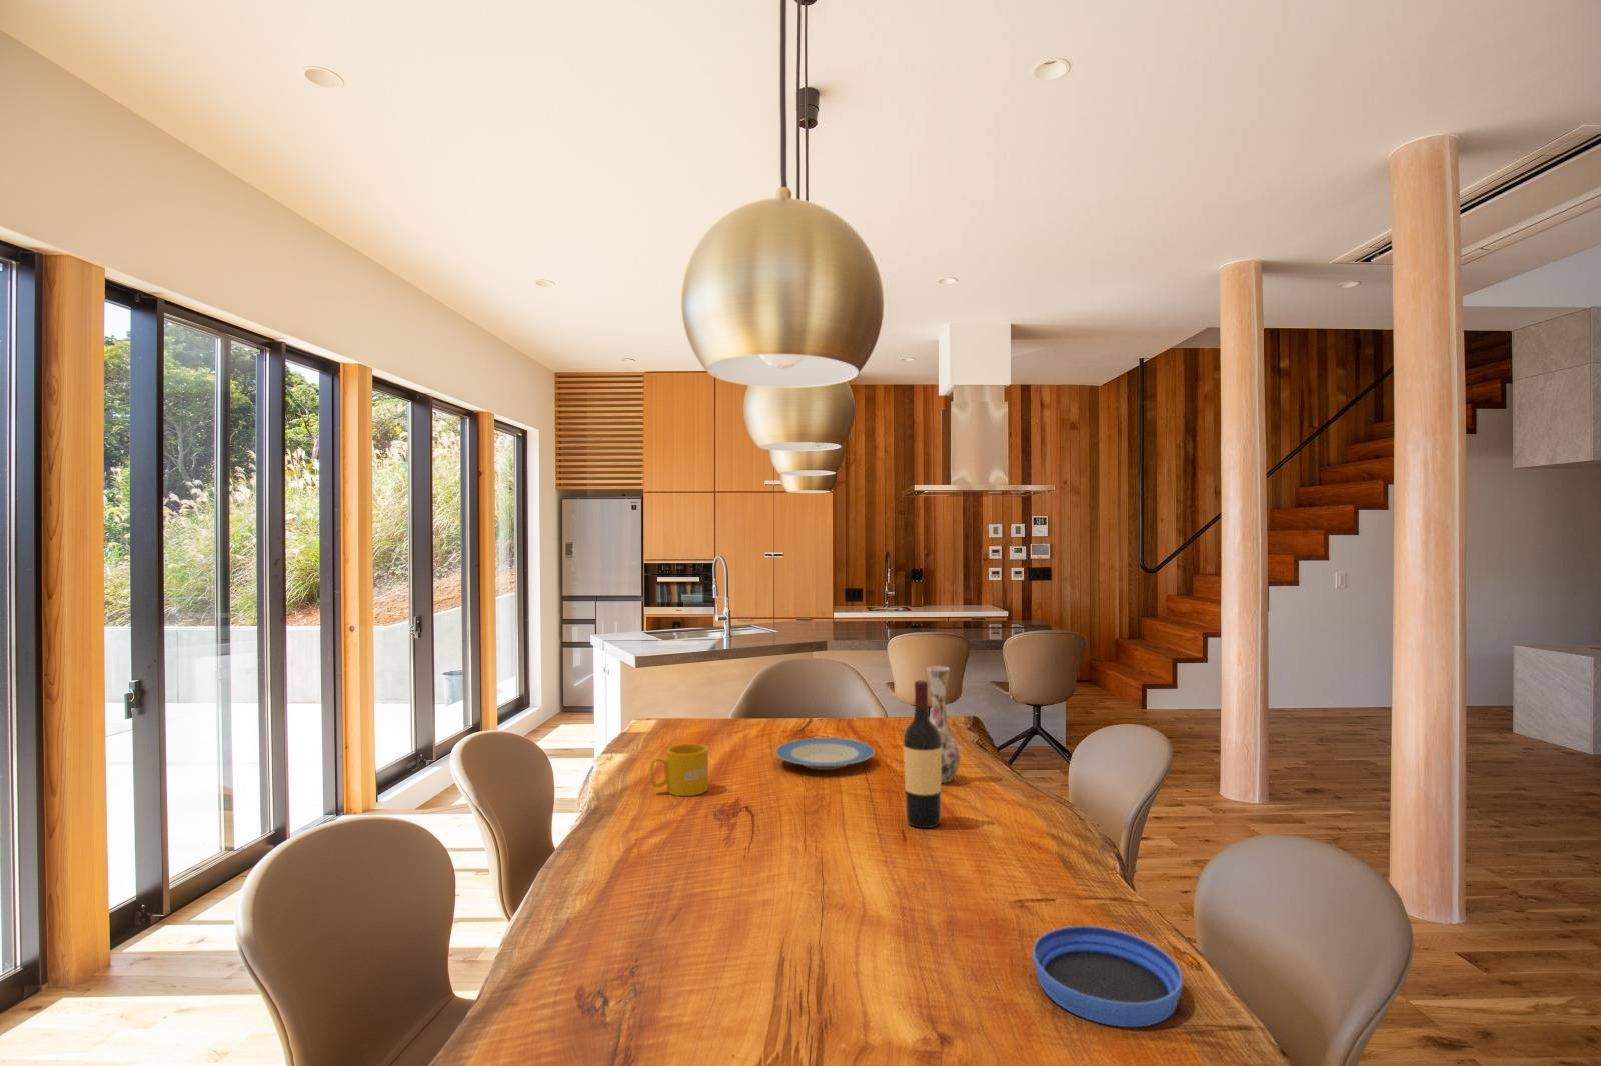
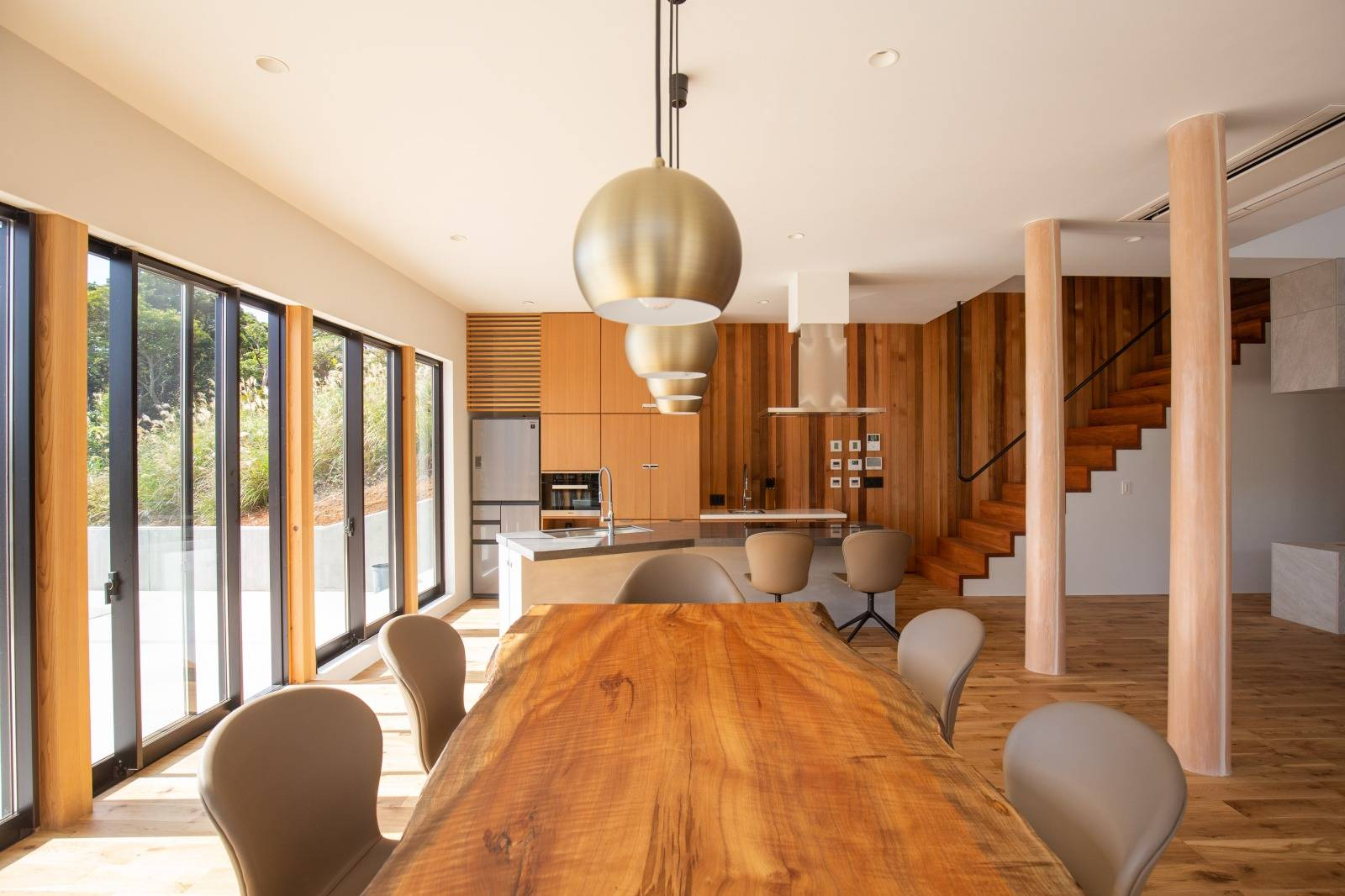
- bowl (1105, 974)
- plate (825, 755)
- mug (680, 769)
- vase (938, 723)
- wine bottle (921, 751)
